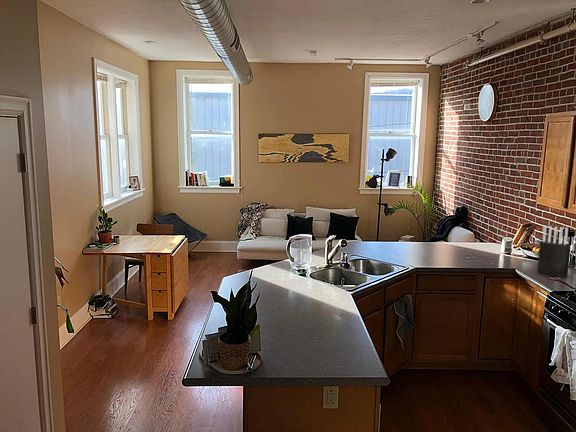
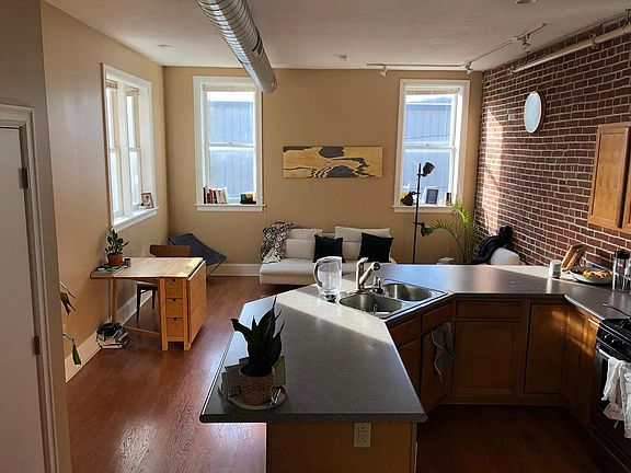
- knife block (554, 250)
